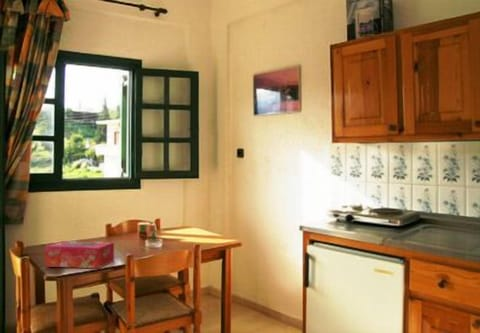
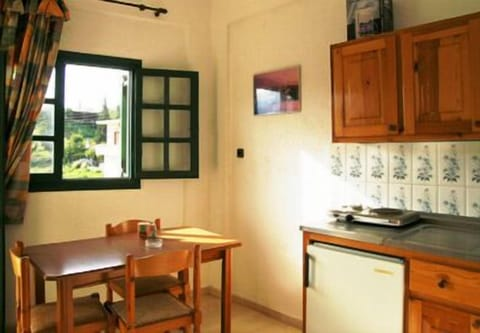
- tissue box (80, 254)
